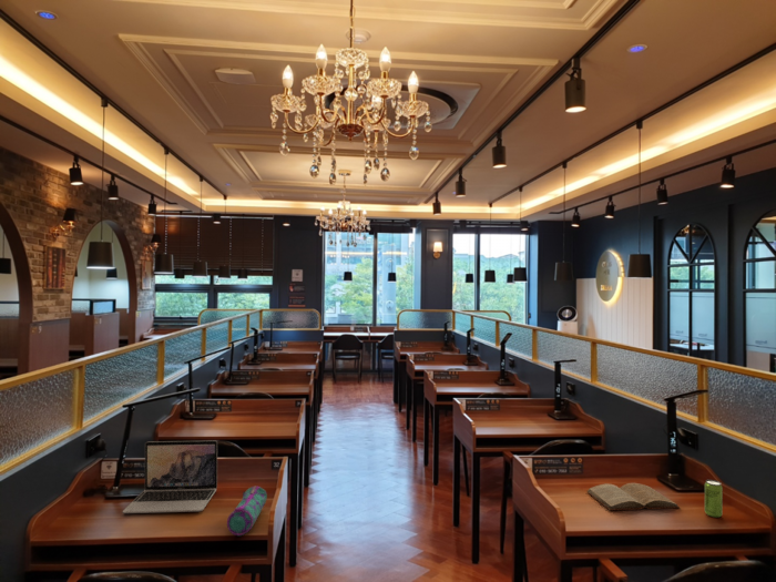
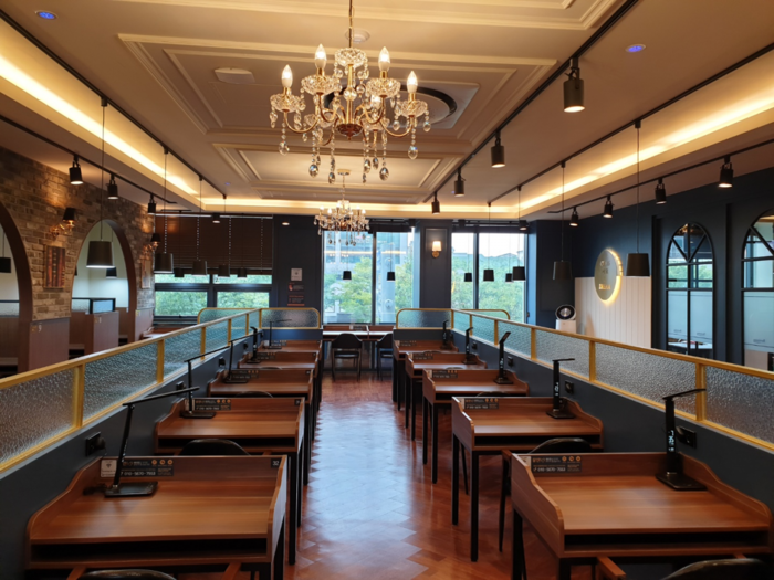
- book (631, 494)
- pencil case (247, 508)
- laptop (172, 474)
- beverage can (713, 498)
